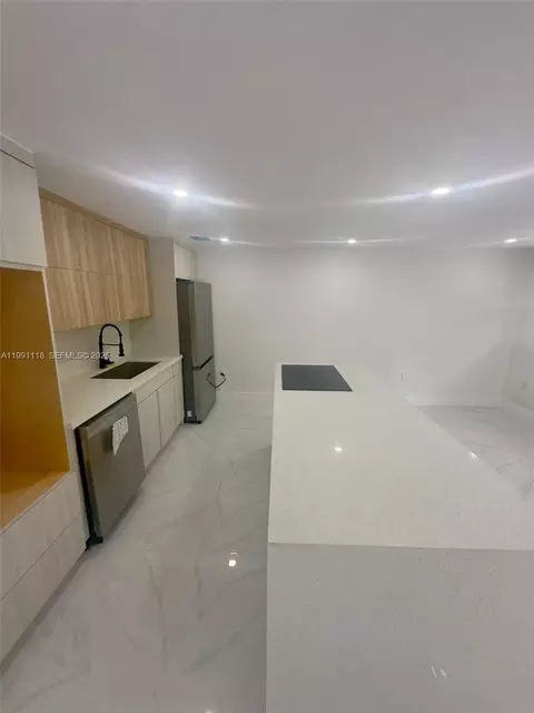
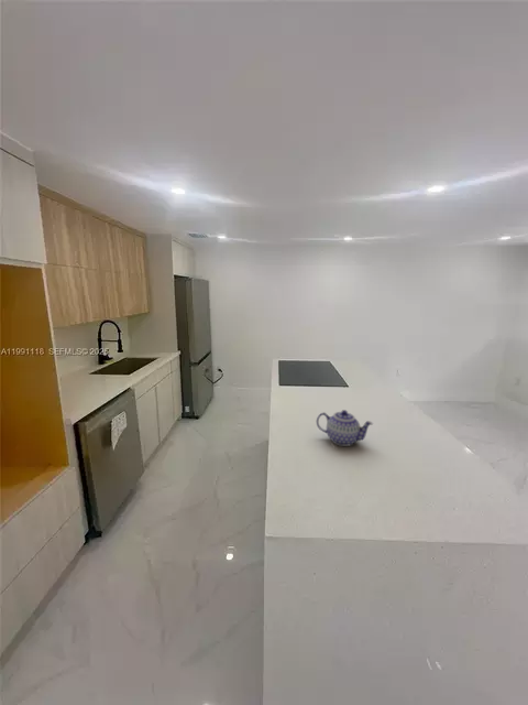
+ teapot (343, 425)
